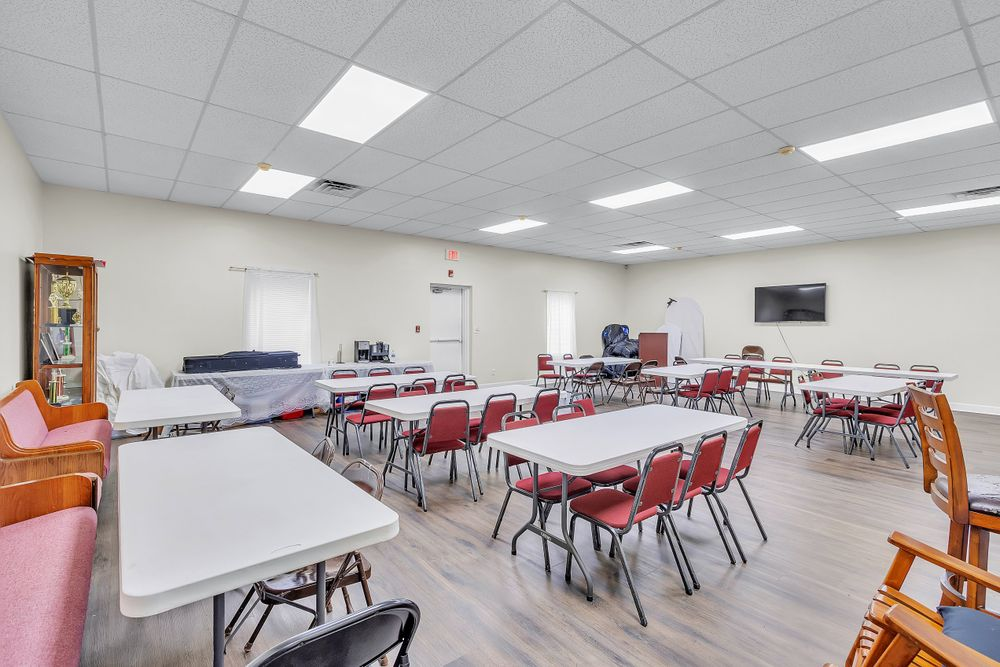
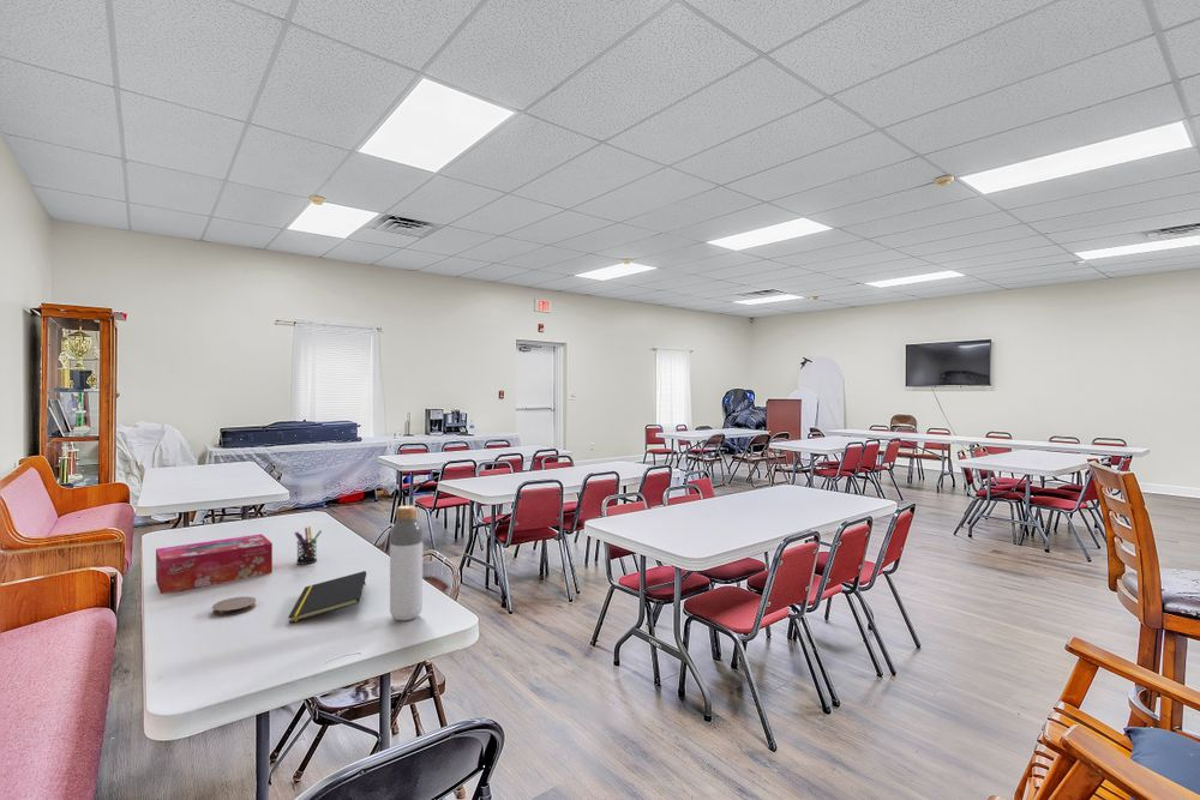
+ bottle (406, 561)
+ pen holder (308, 543)
+ notepad (330, 594)
+ tissue box (215, 561)
+ coaster (234, 606)
